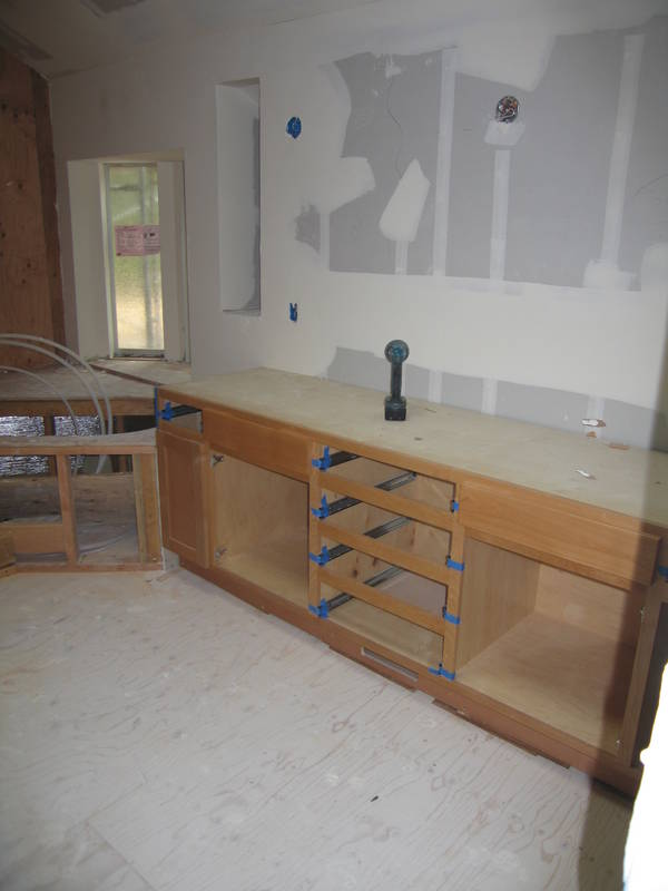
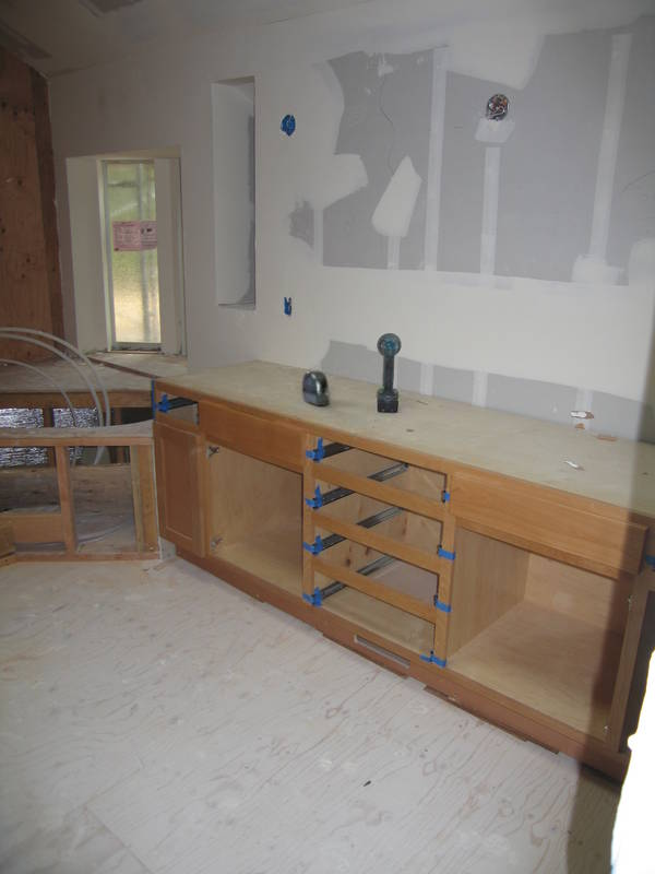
+ tape measure (315, 387)
